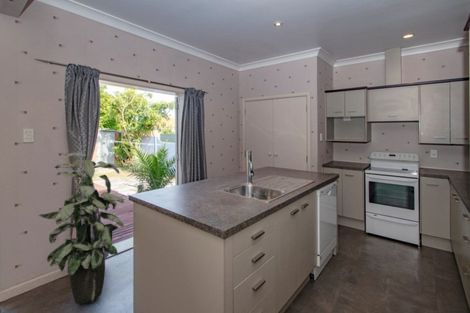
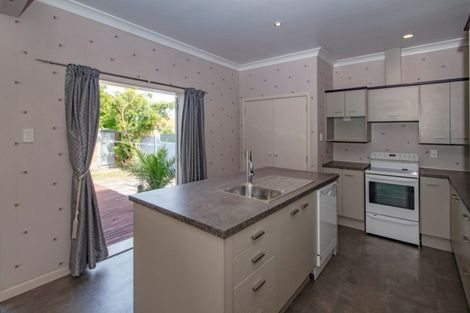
- indoor plant (84, 224)
